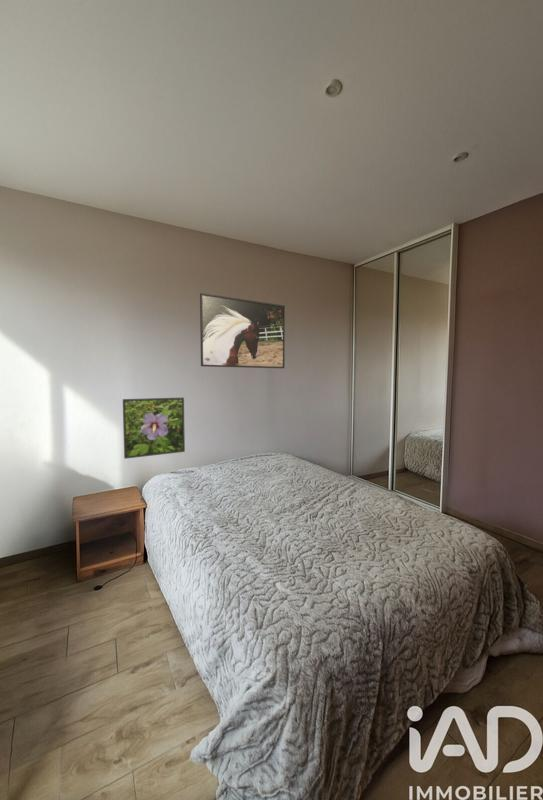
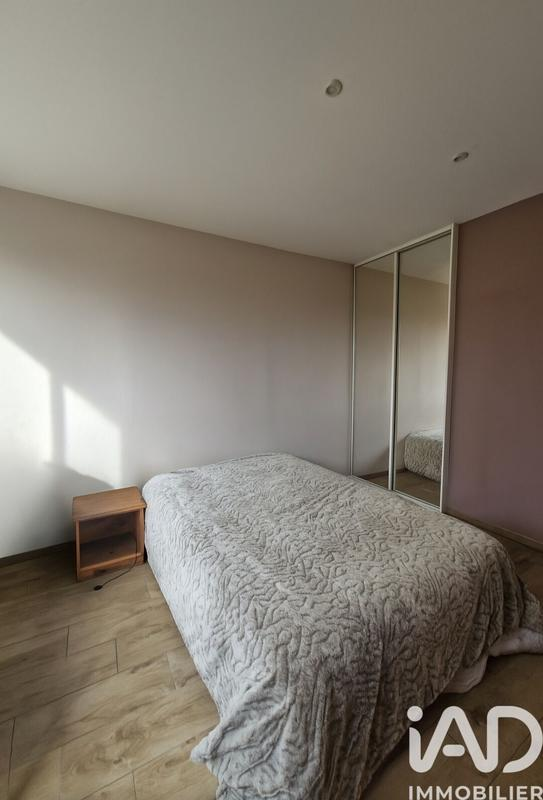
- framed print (155, 426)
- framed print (245, 333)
